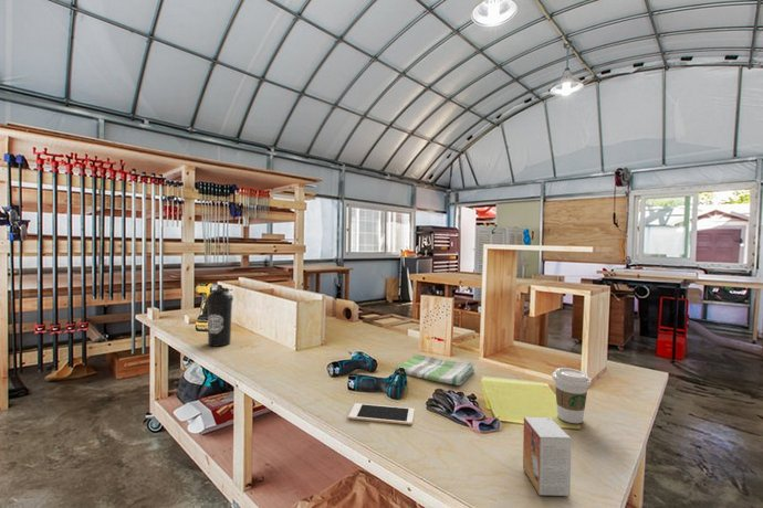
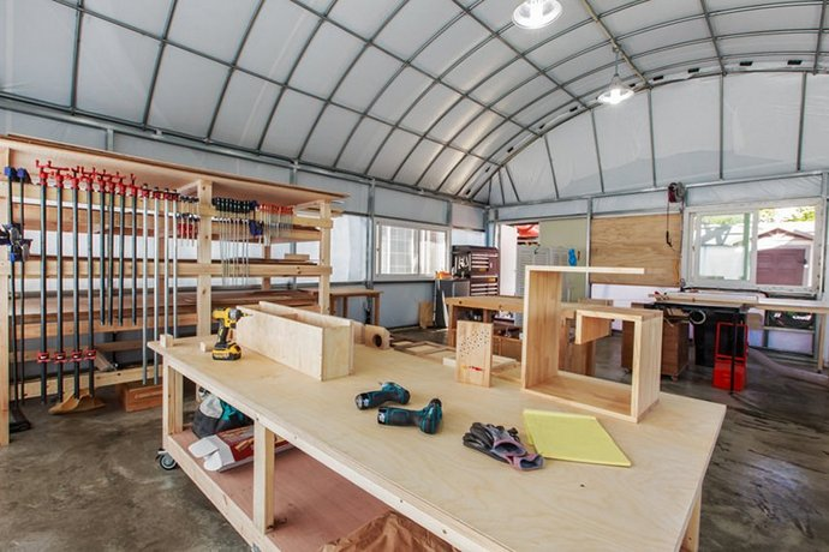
- small box (545, 454)
- cell phone (382, 413)
- water bottle (219, 316)
- coffee cup (571, 394)
- dish towel (435, 367)
